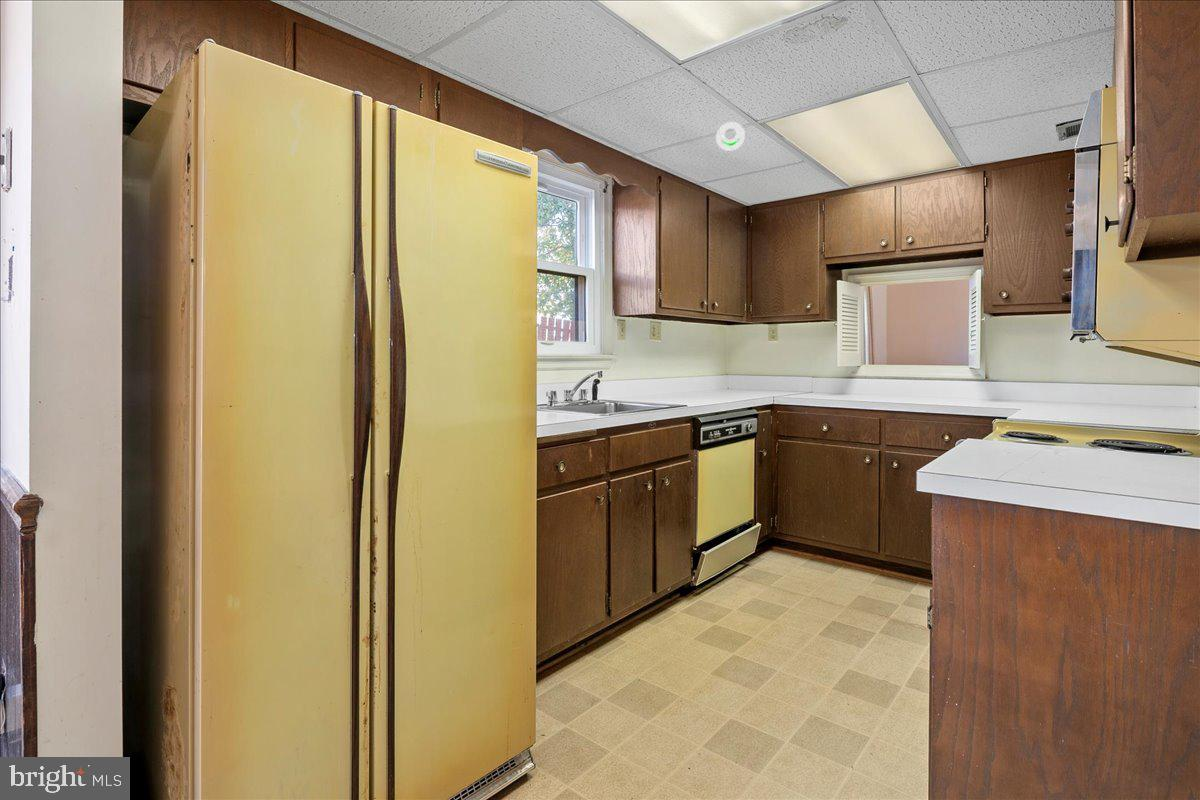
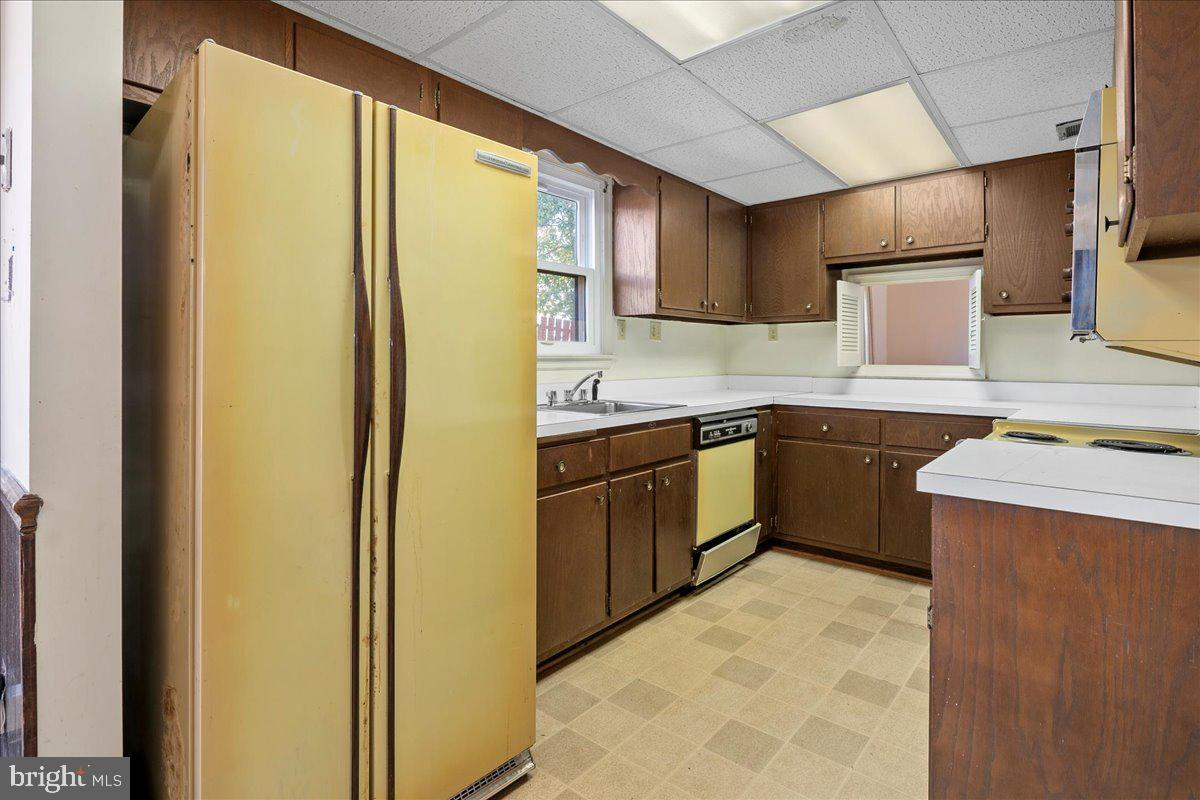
- smoke detector (732, 139)
